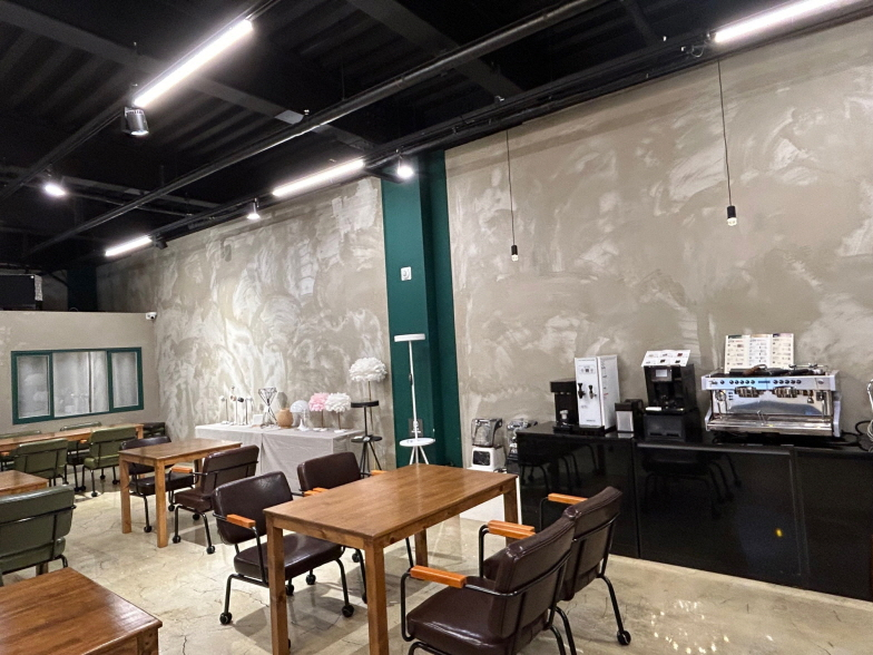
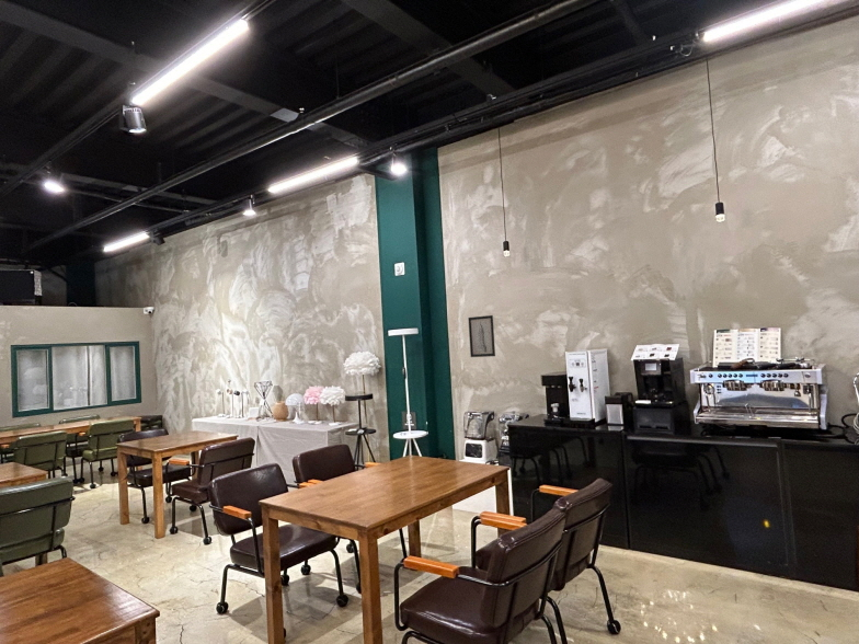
+ wall art (481, 336)
